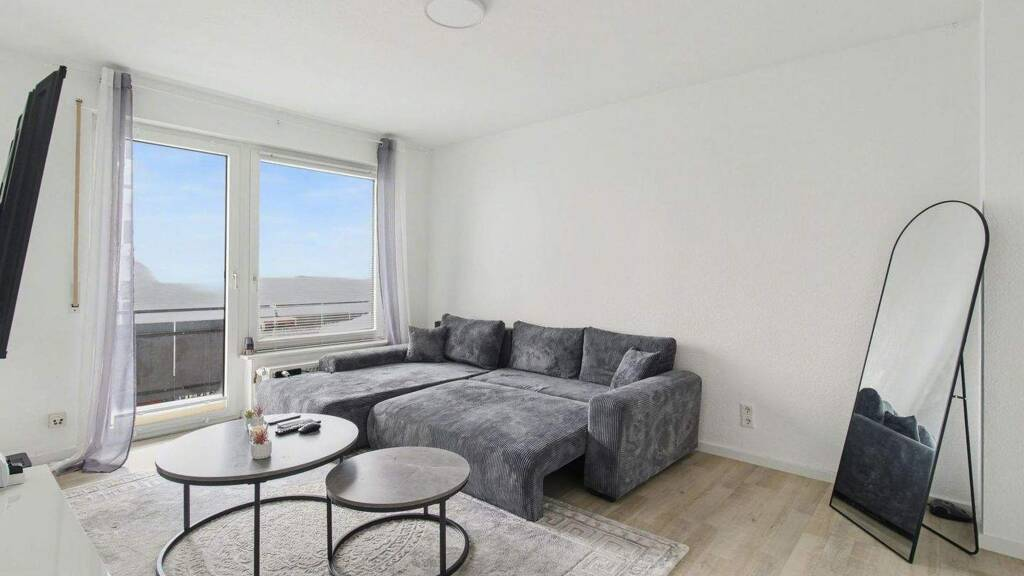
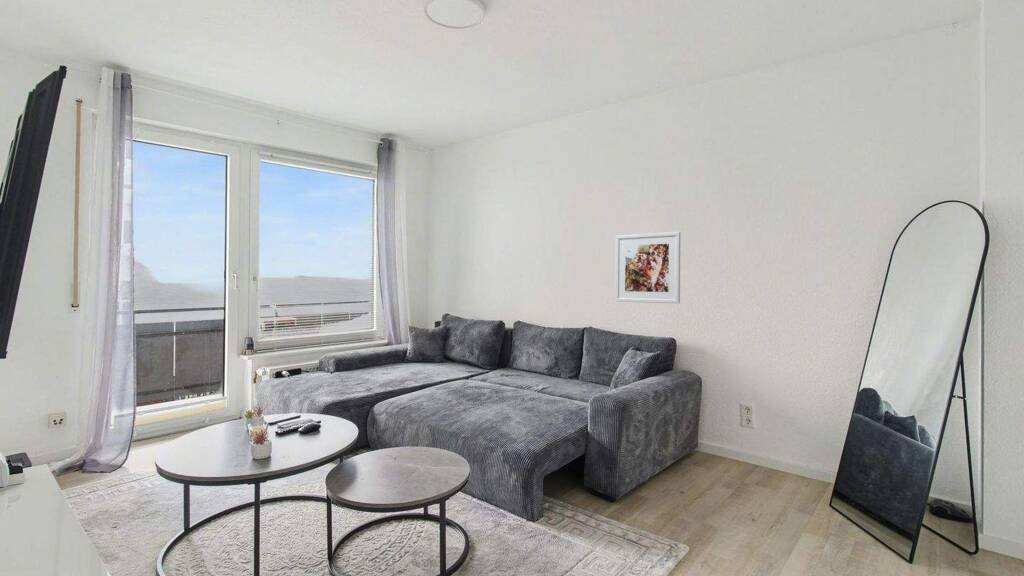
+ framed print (646, 268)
